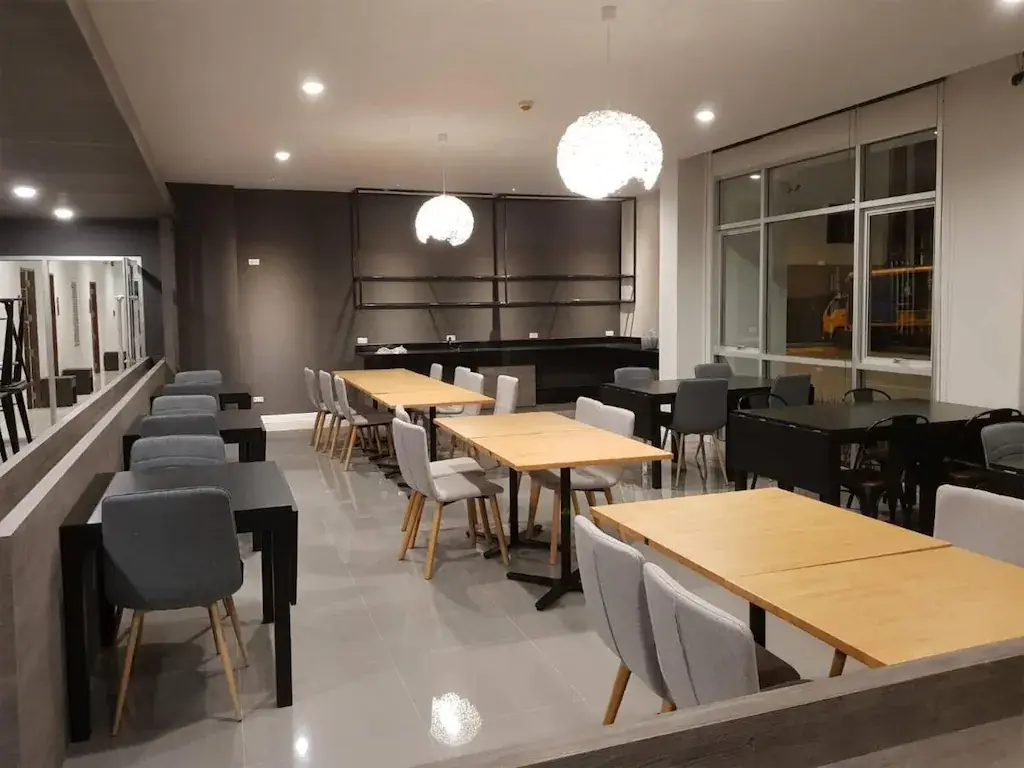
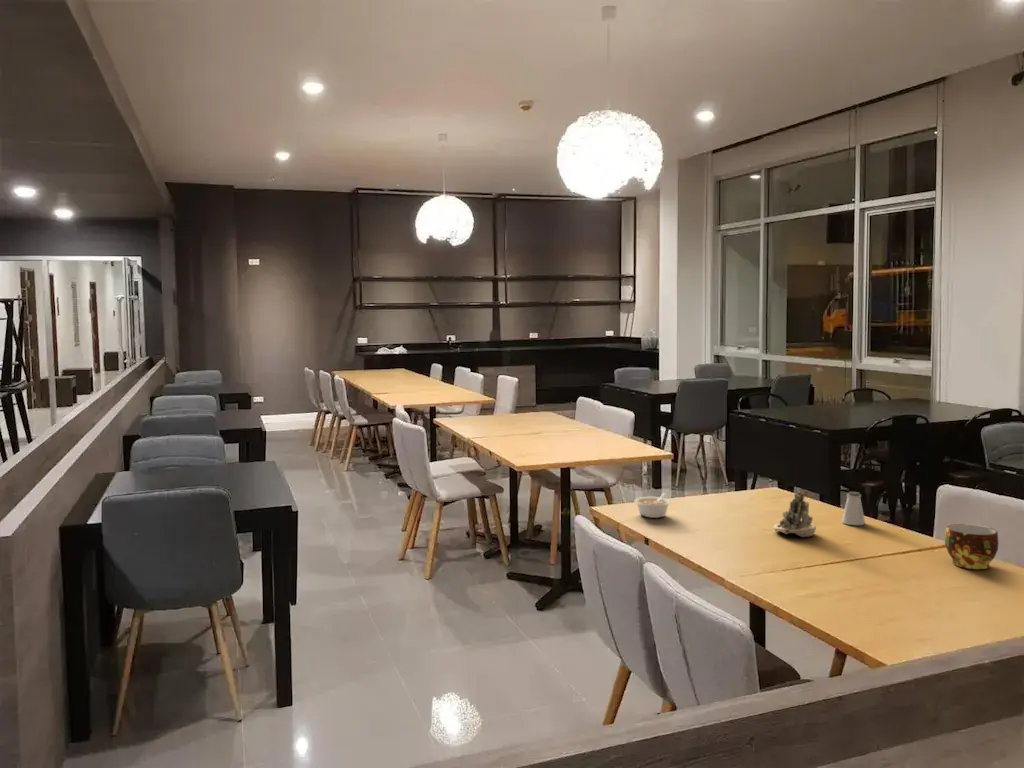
+ cup (974, 547)
+ succulent planter (794, 510)
+ saltshaker (853, 507)
+ legume (652, 506)
